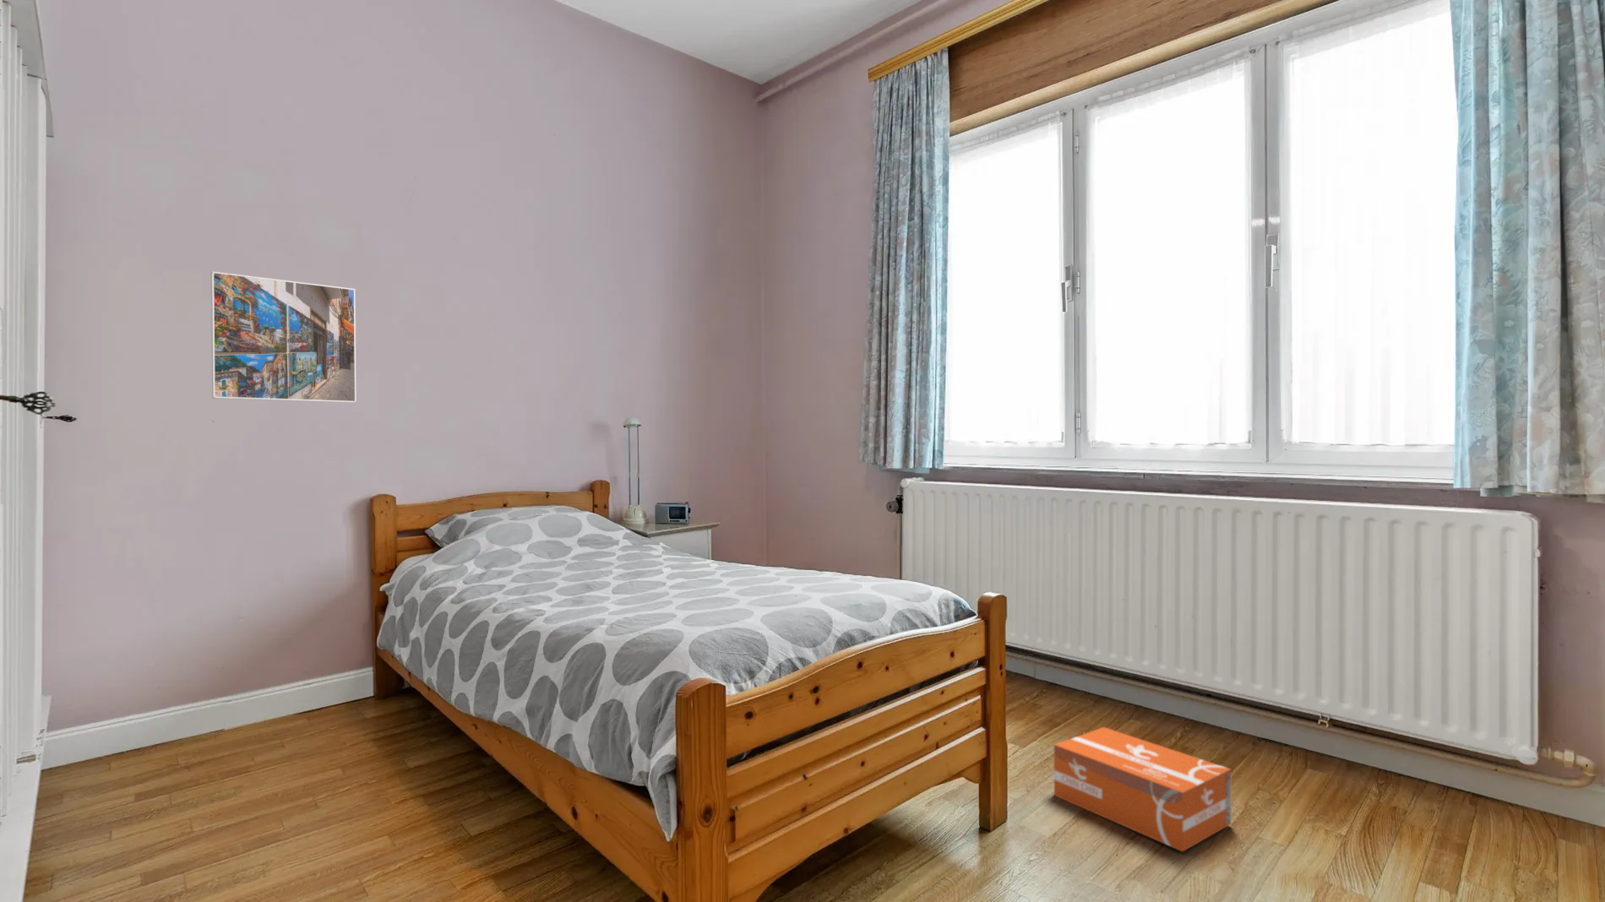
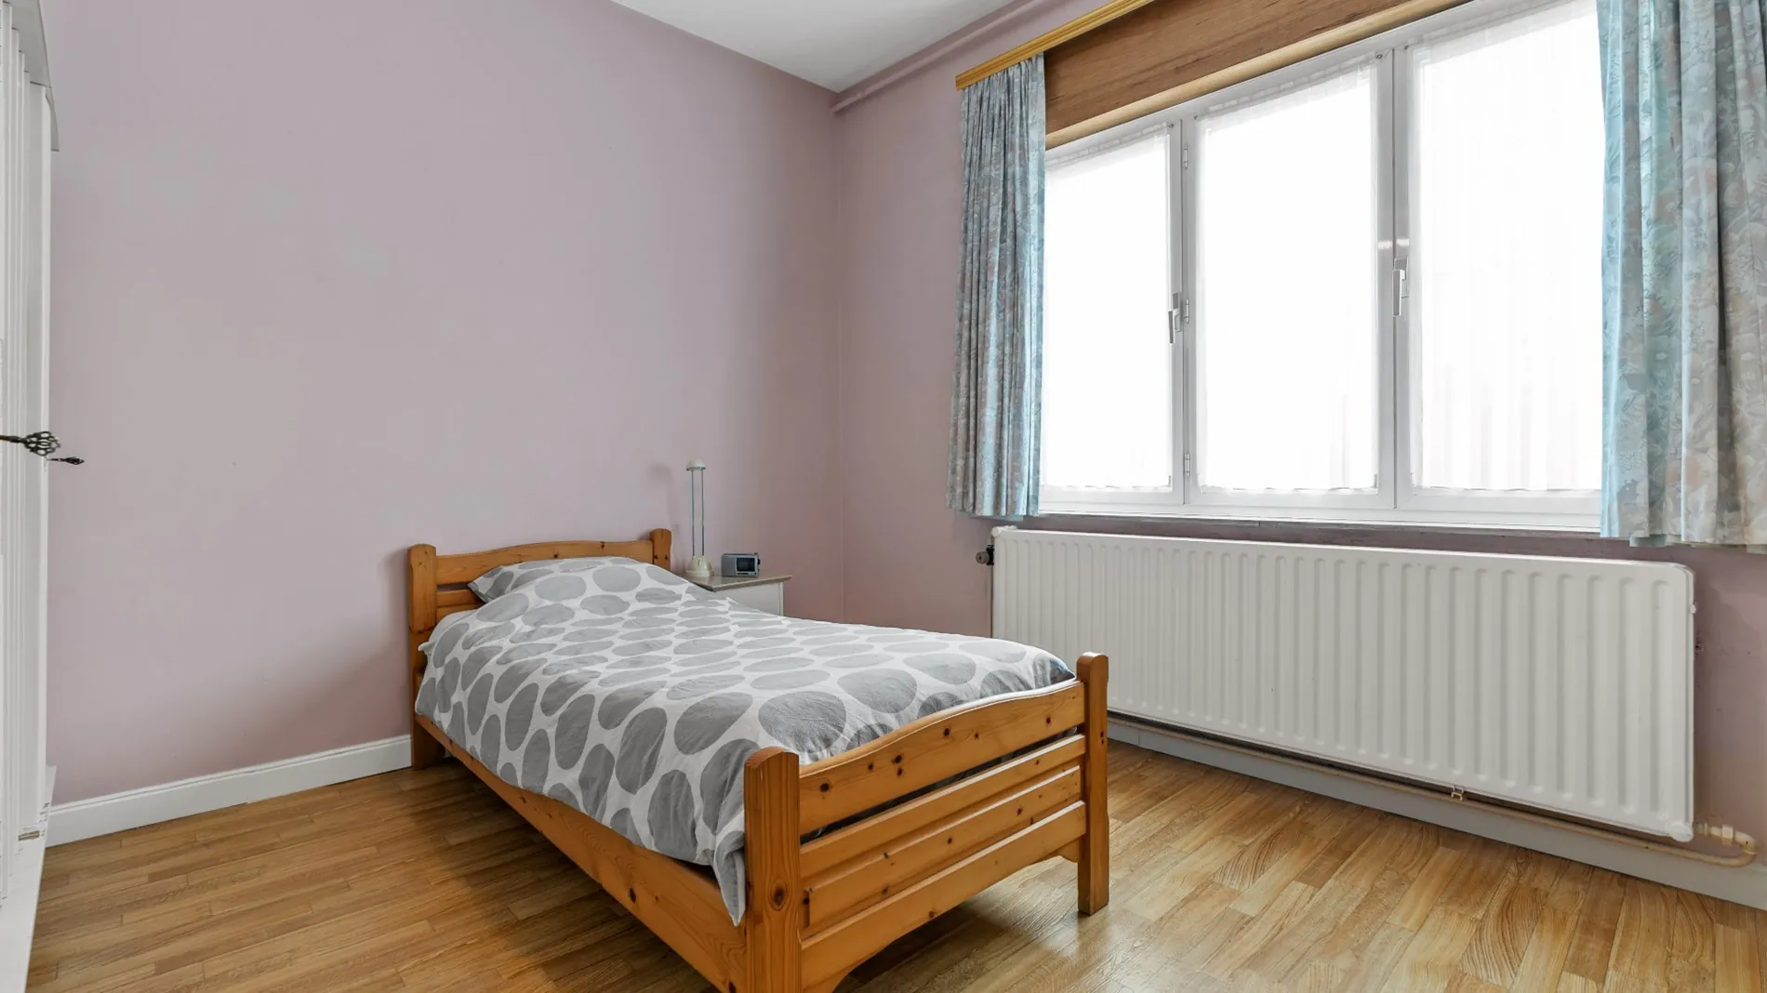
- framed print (287, 341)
- cardboard box (1139, 783)
